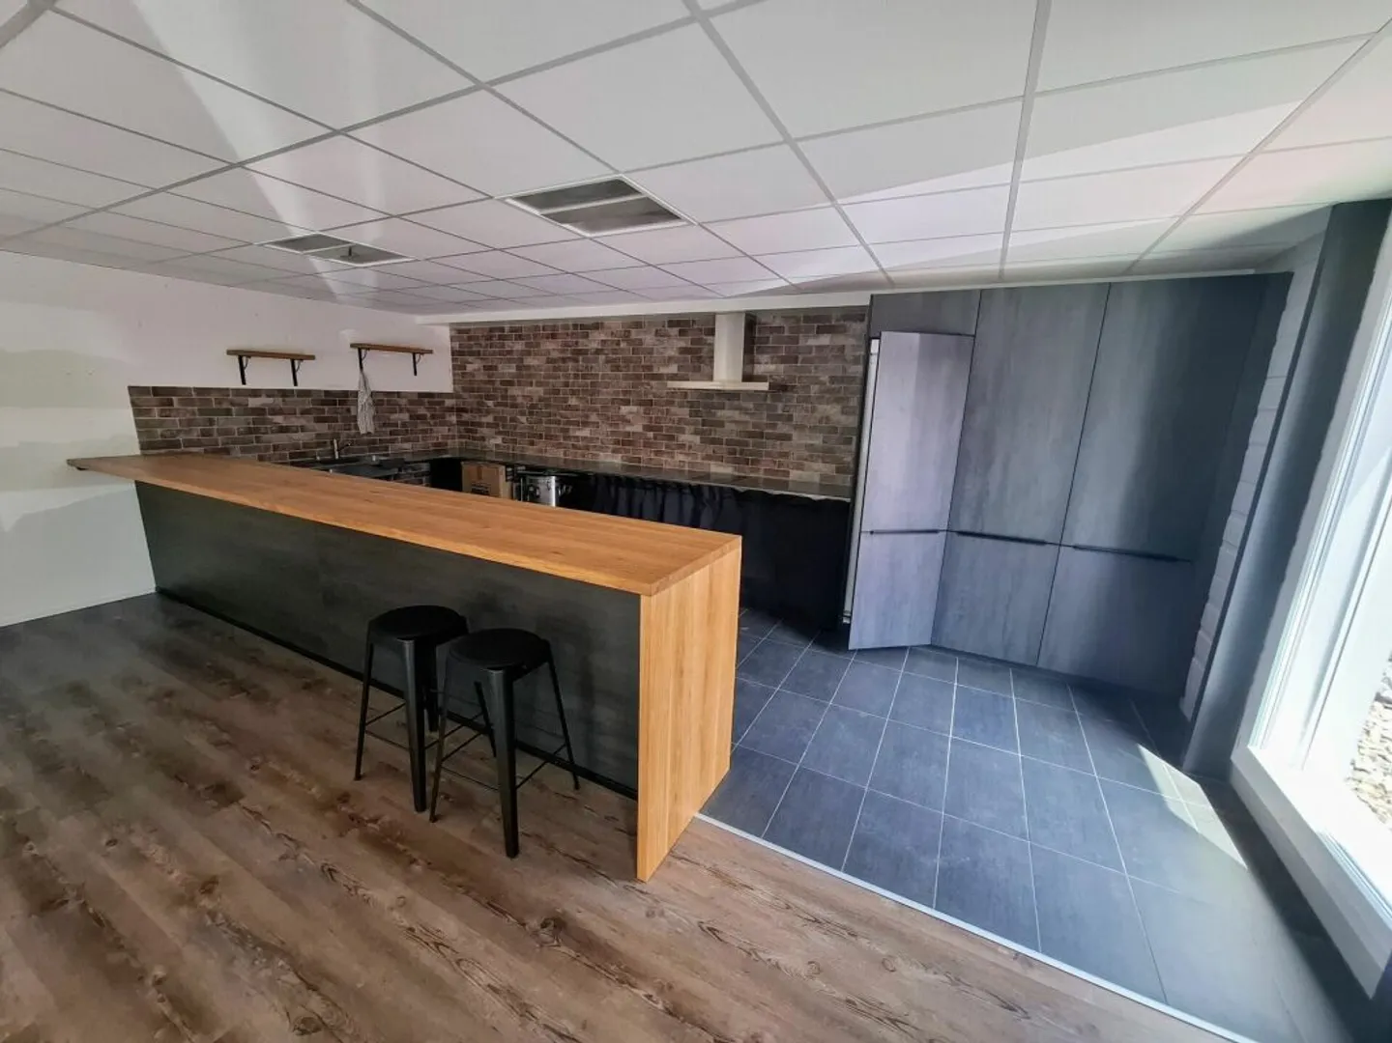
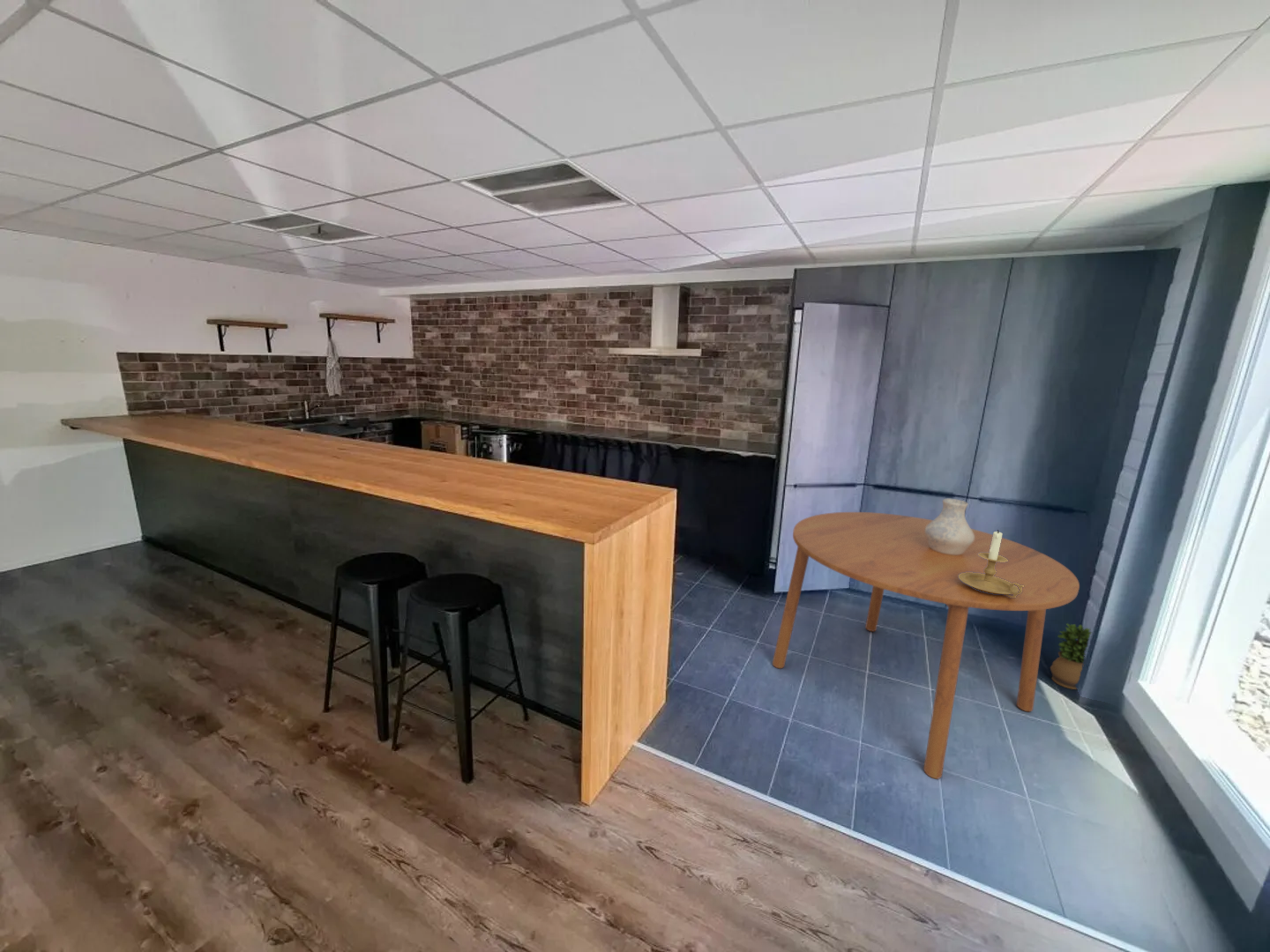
+ dining table (910, 596)
+ potted plant (1074, 653)
+ vase (951, 525)
+ candle holder (992, 559)
